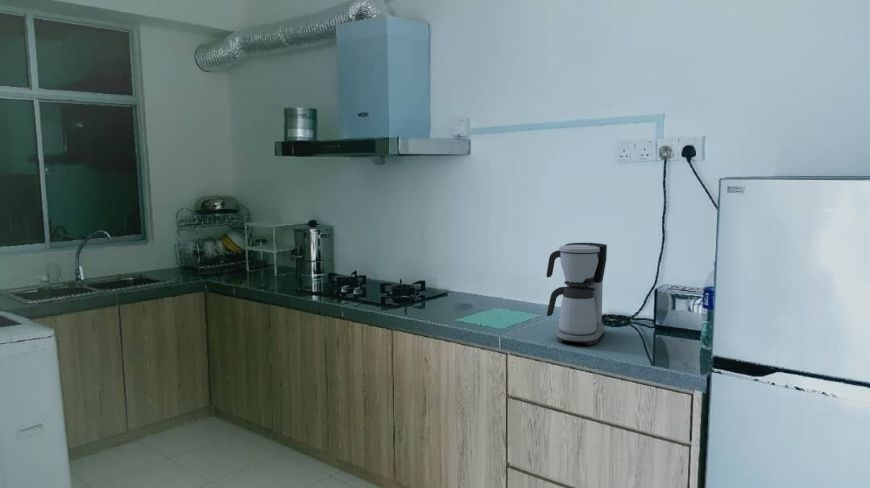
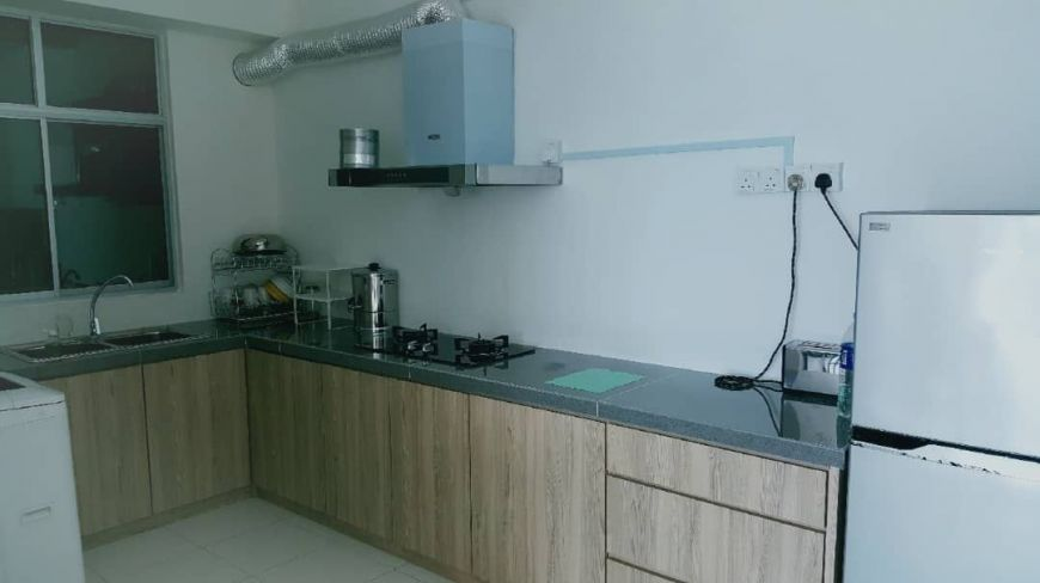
- coffee maker (576, 290)
